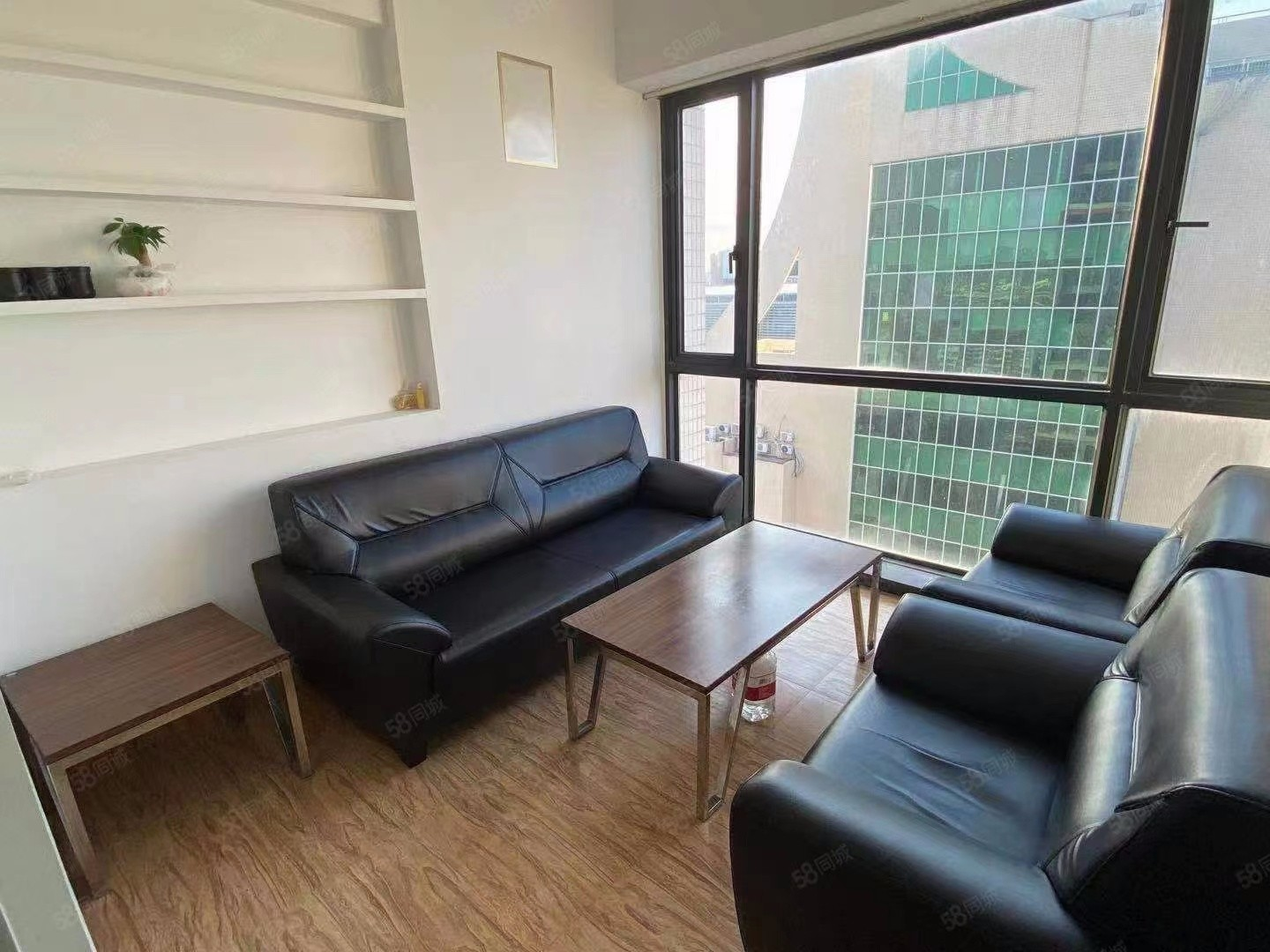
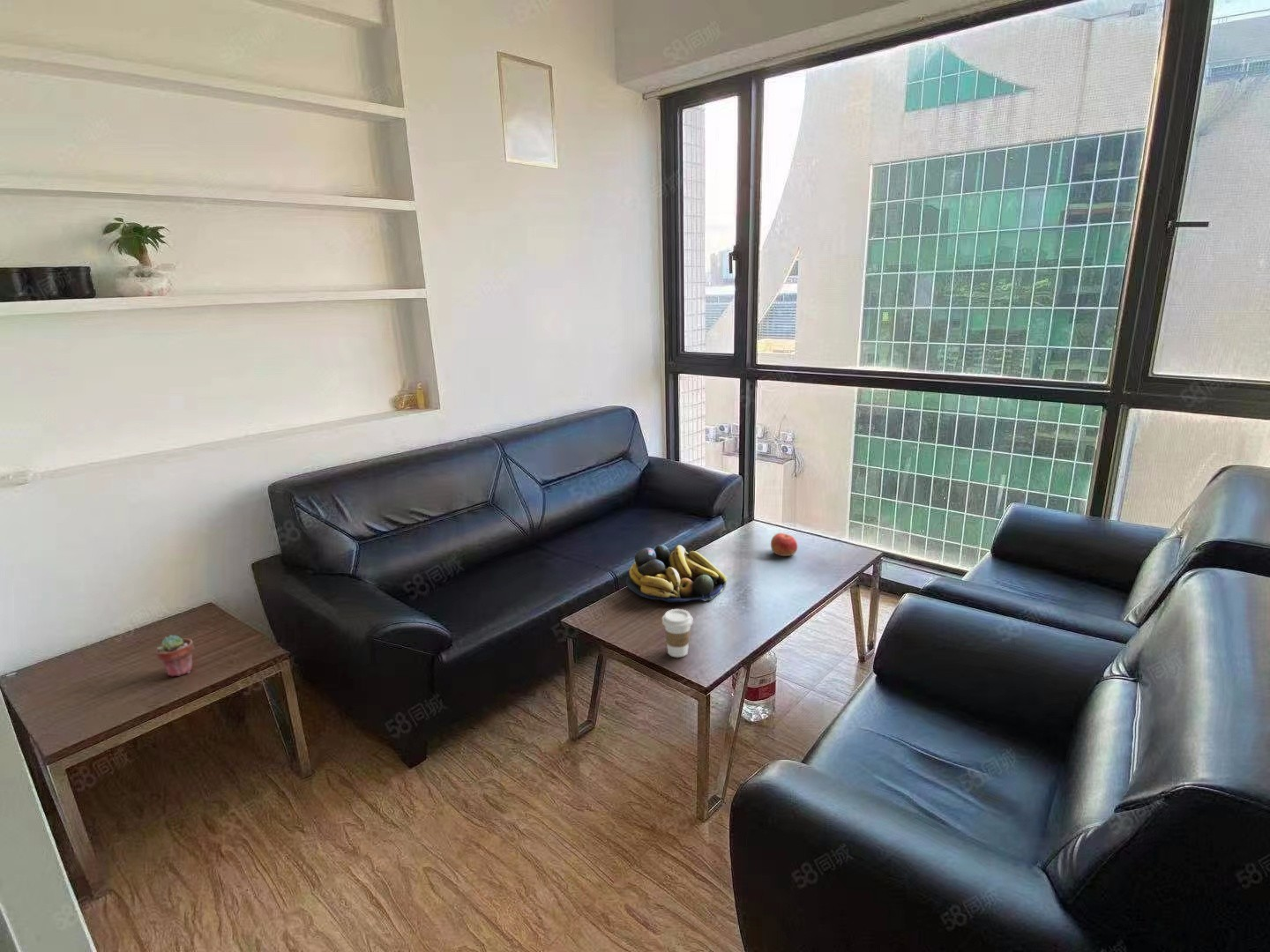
+ apple (783, 544)
+ coffee cup (677, 633)
+ potted succulent (176, 653)
+ fruit bowl (675, 566)
